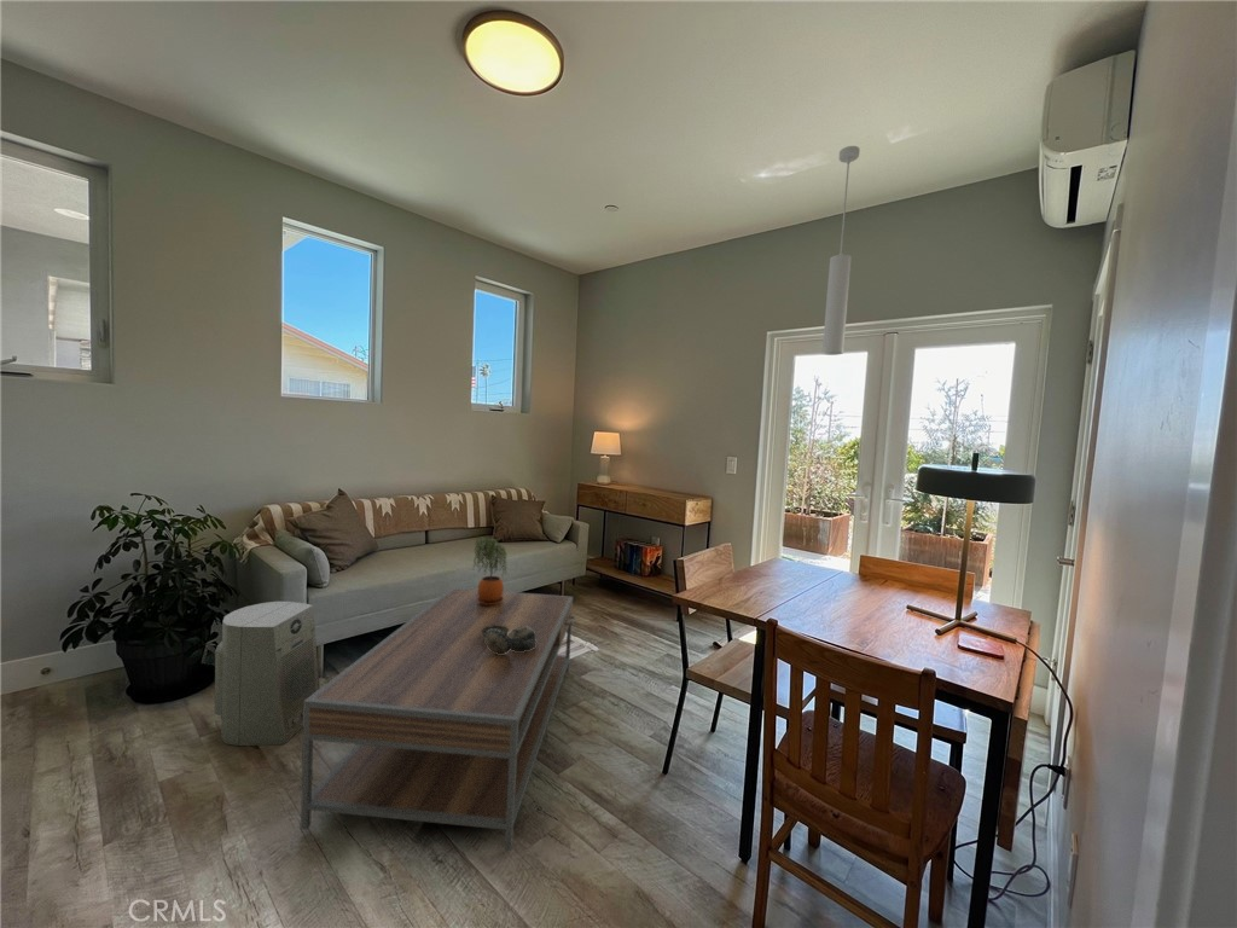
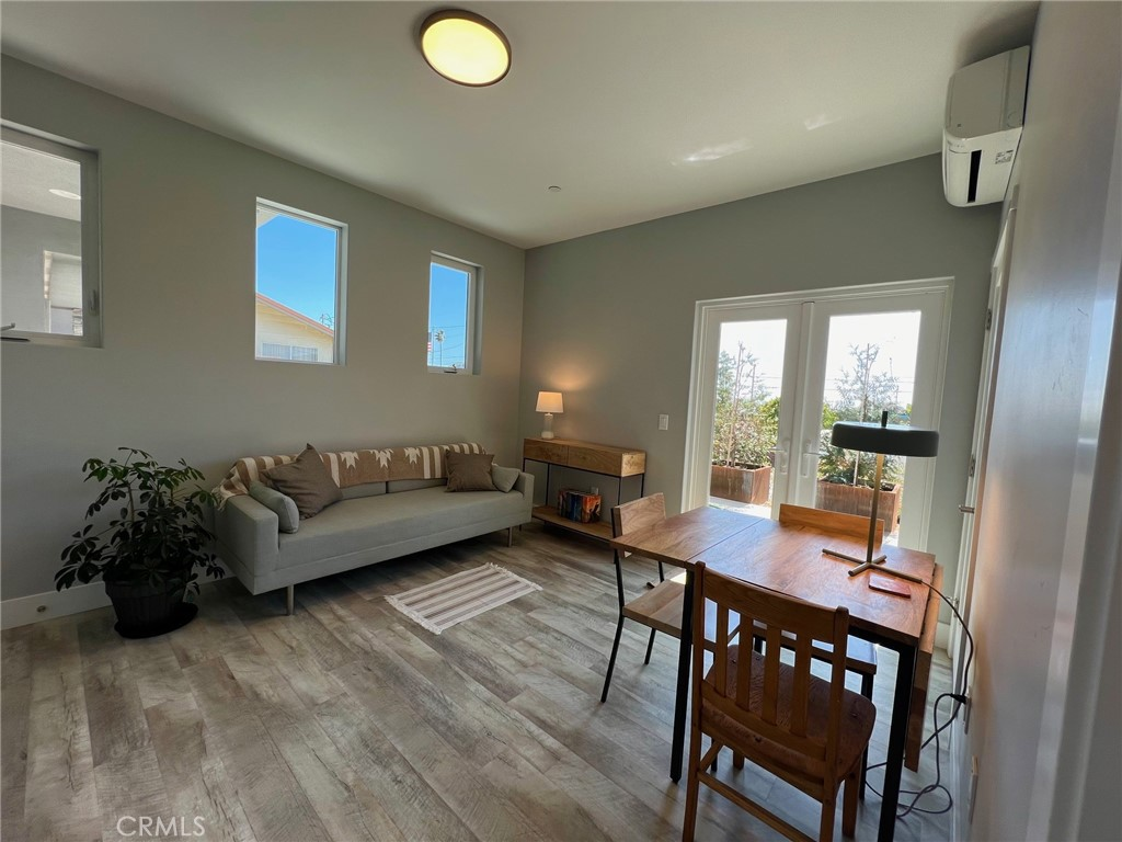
- decorative bowl (507, 631)
- potted plant (489, 569)
- pendant light (841, 253)
- fan (265, 668)
- coffee table (477, 682)
